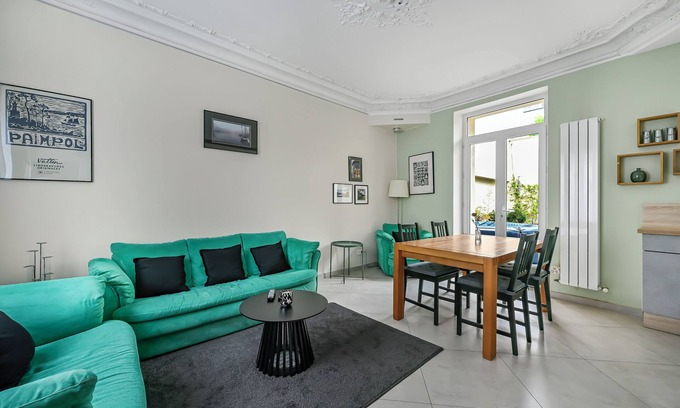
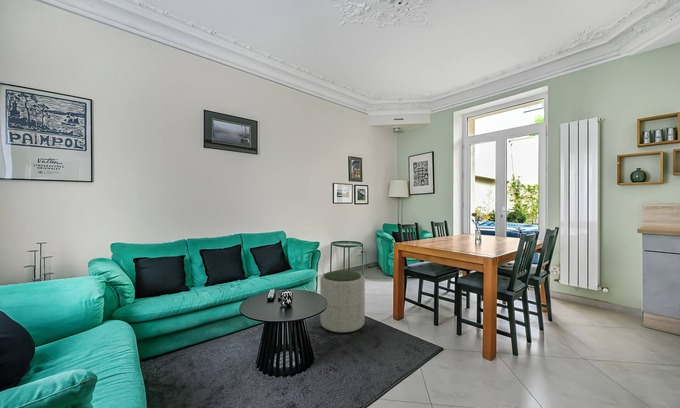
+ ottoman (342, 299)
